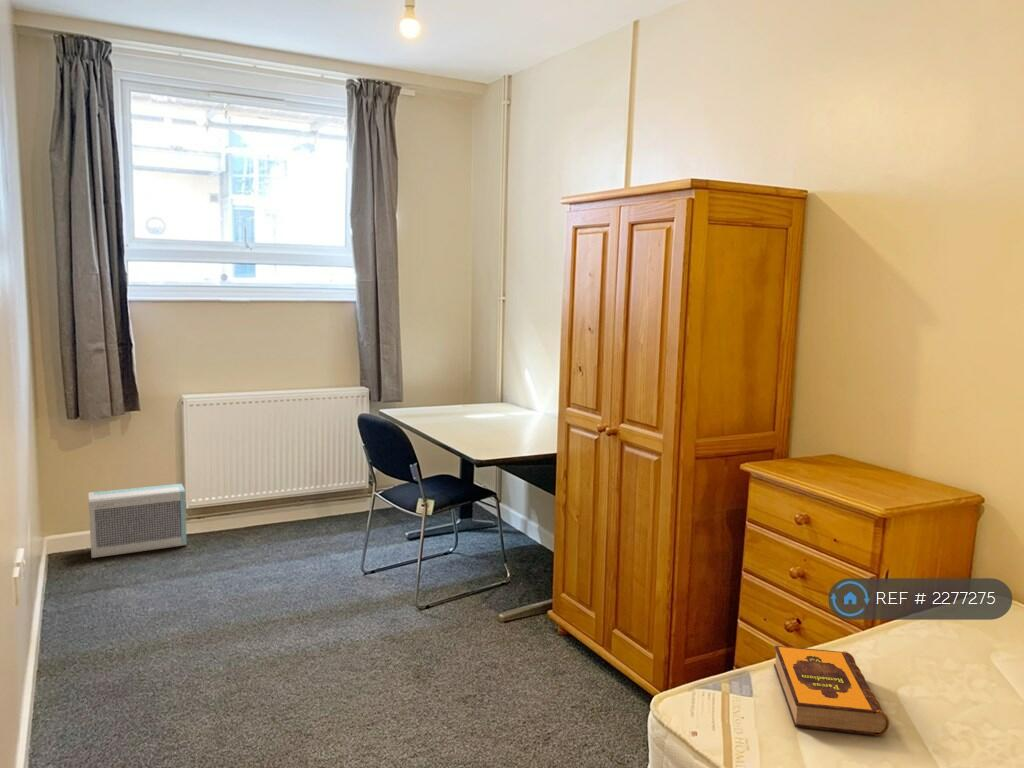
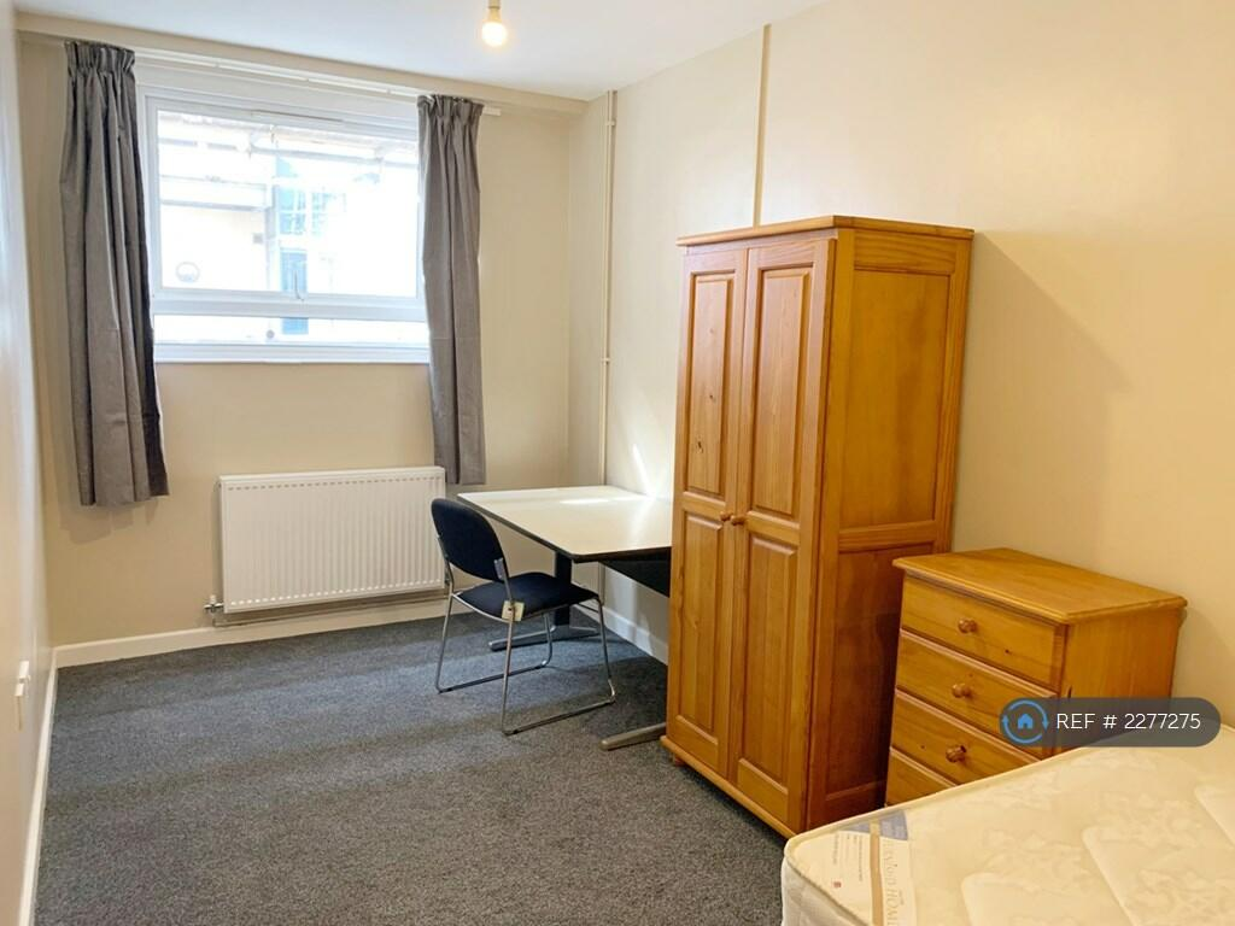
- hardback book (827, 687)
- air purifier (138, 519)
